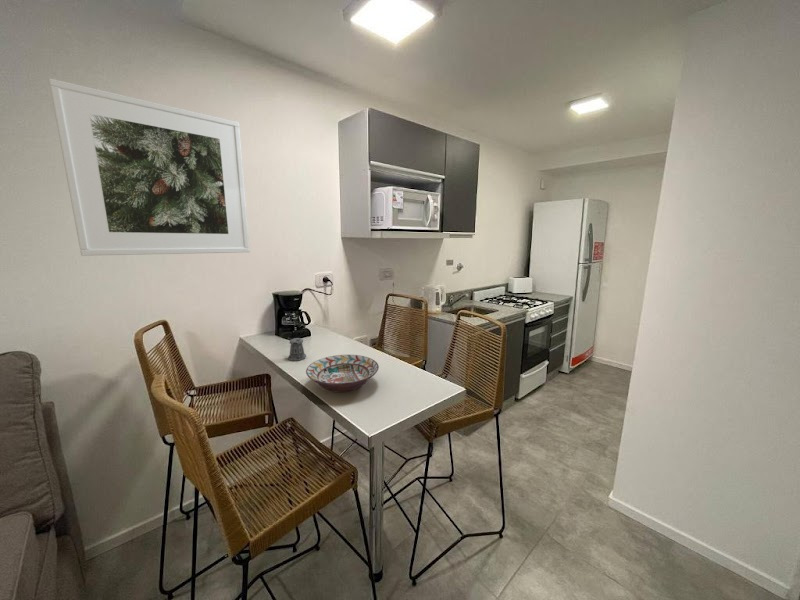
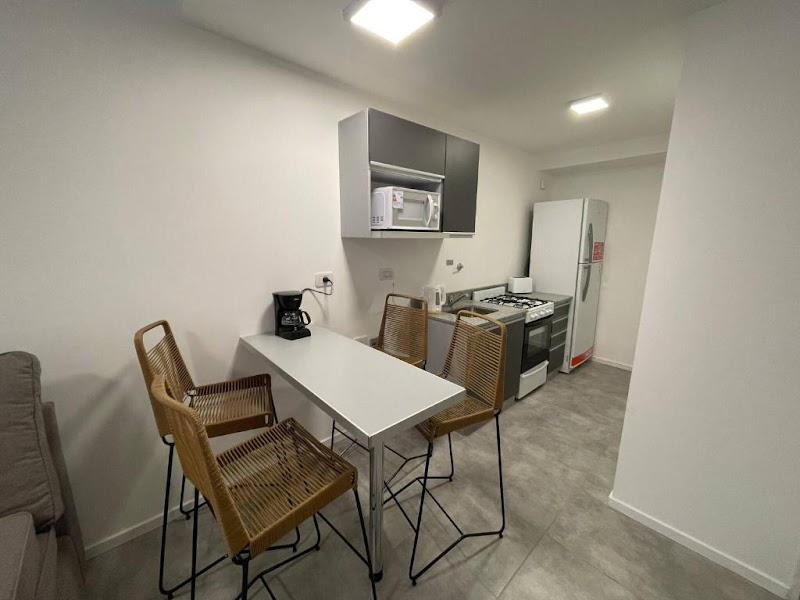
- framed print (168, 182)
- pepper shaker (295, 347)
- decorative bowl (343, 375)
